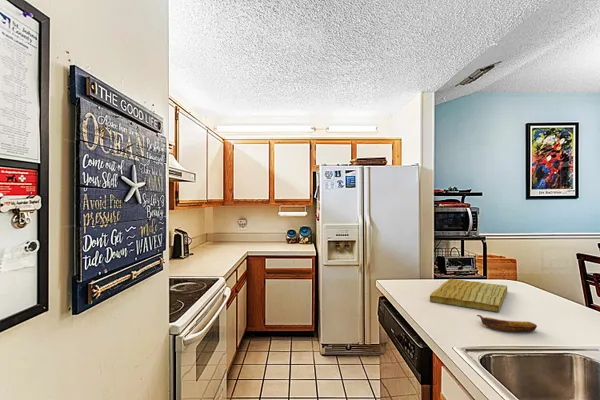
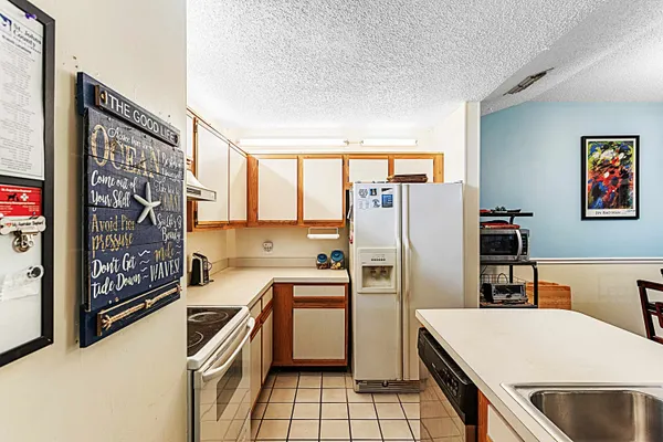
- banana (507, 323)
- cutting board (470, 291)
